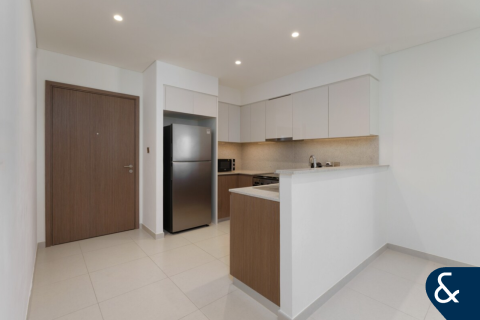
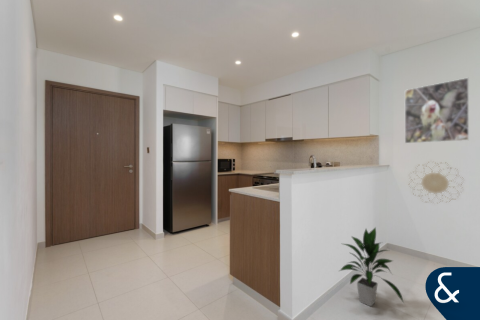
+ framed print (434, 113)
+ decorative wall piece (434, 182)
+ indoor plant (368, 267)
